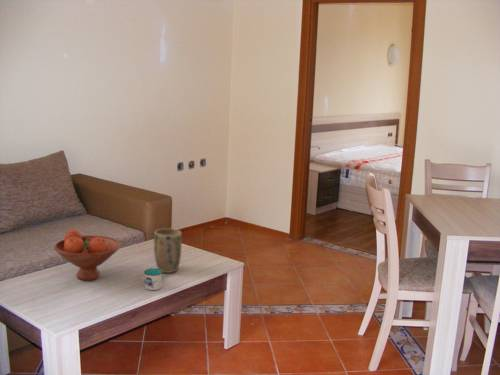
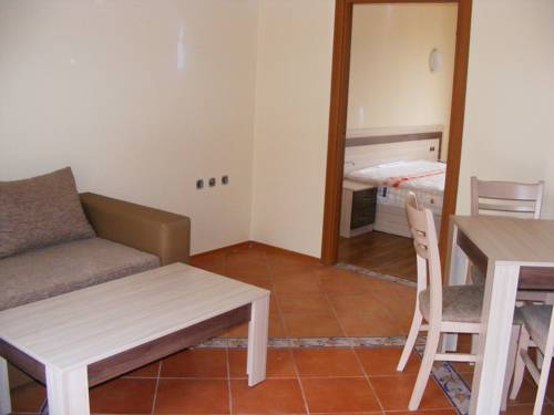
- mug (151, 278)
- plant pot (167, 250)
- fruit bowl (88, 254)
